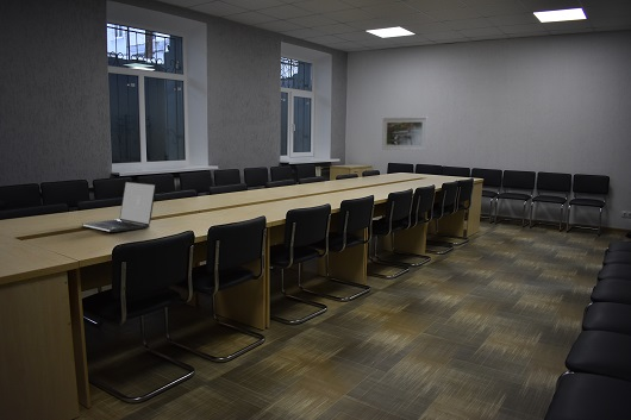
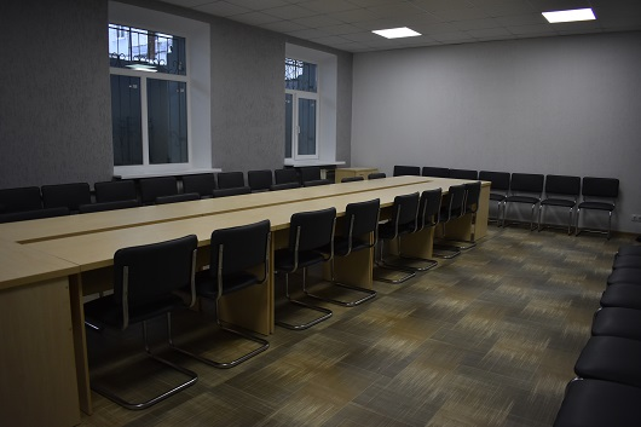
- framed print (404, 133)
- laptop (121, 205)
